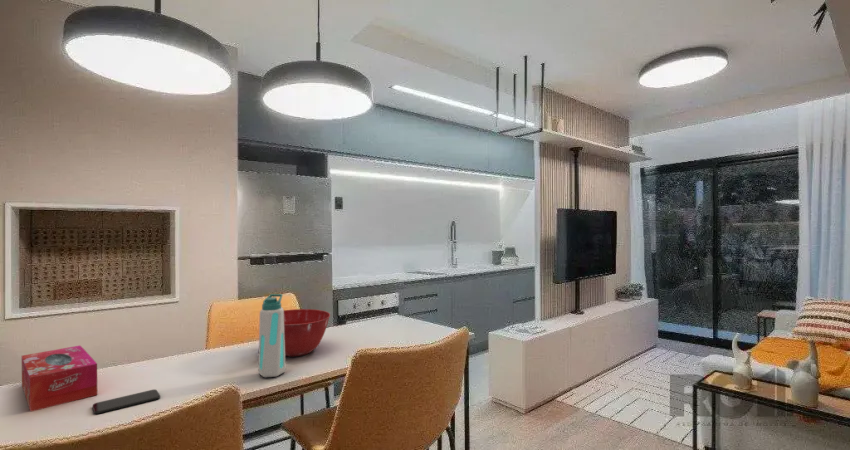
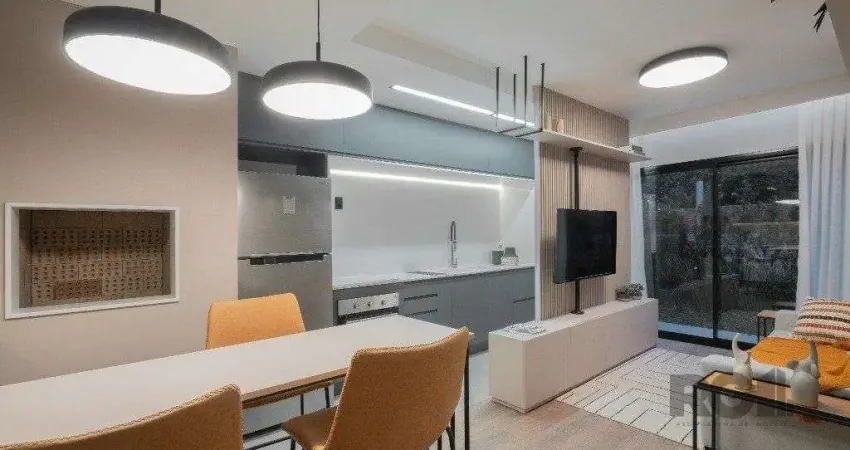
- smartphone (127, 400)
- tissue box (58, 374)
- mixing bowl (296, 333)
- water bottle (272, 334)
